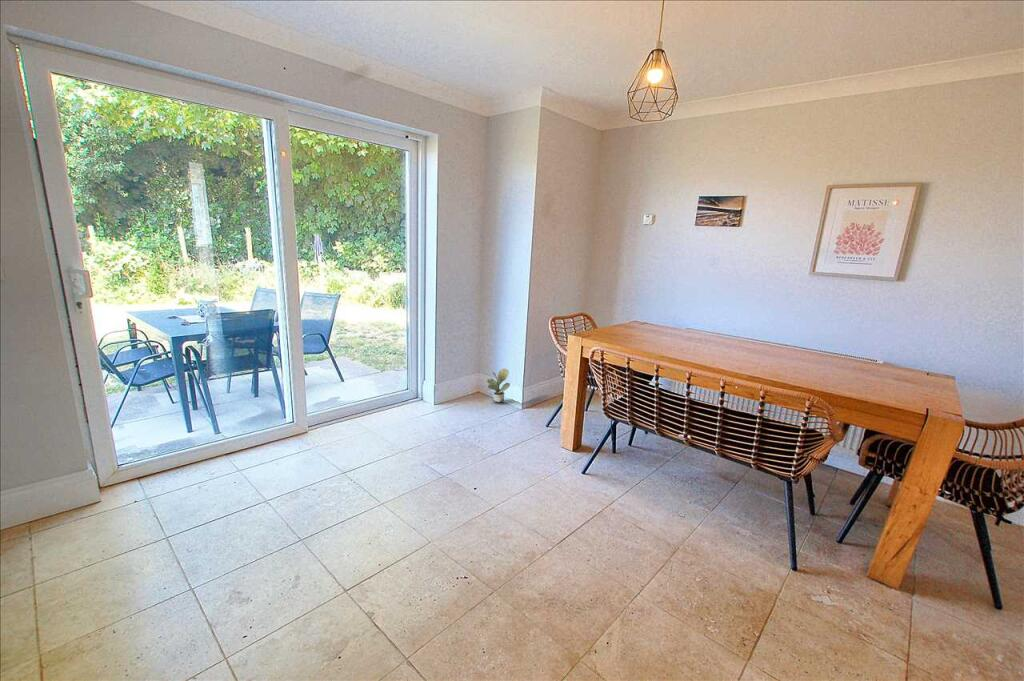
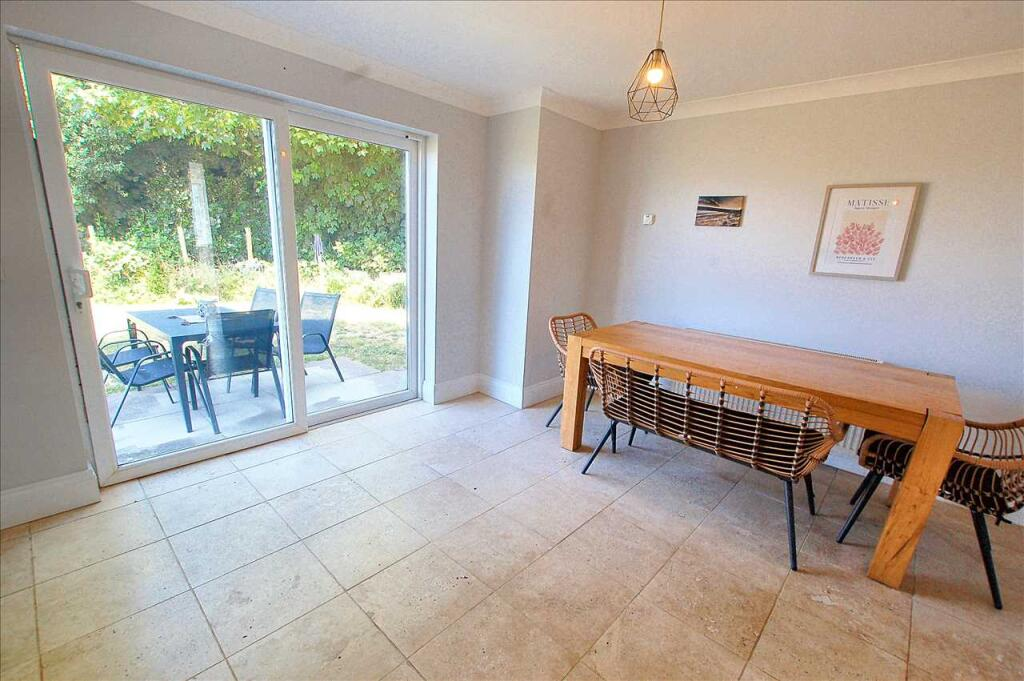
- potted plant (496, 387)
